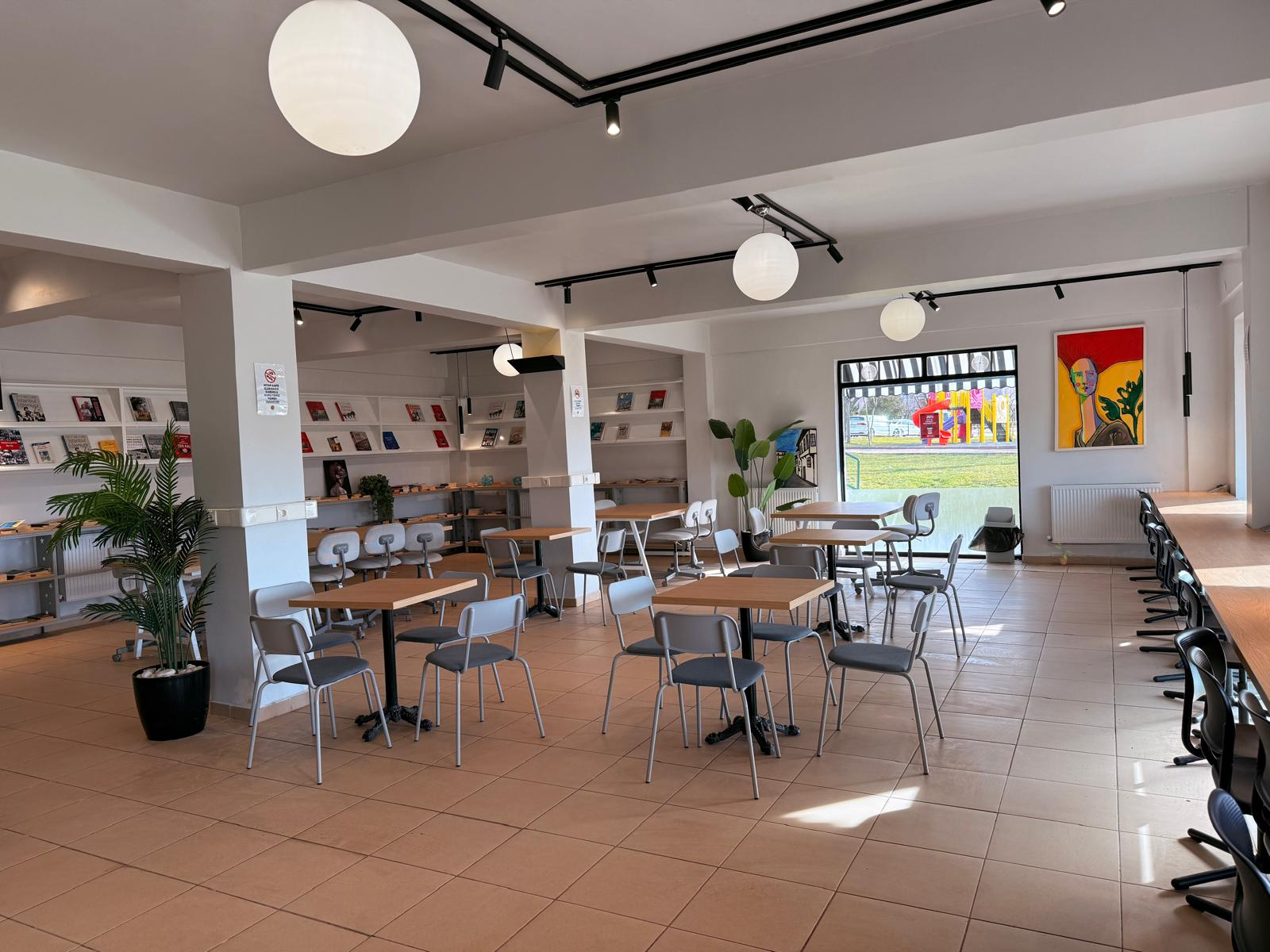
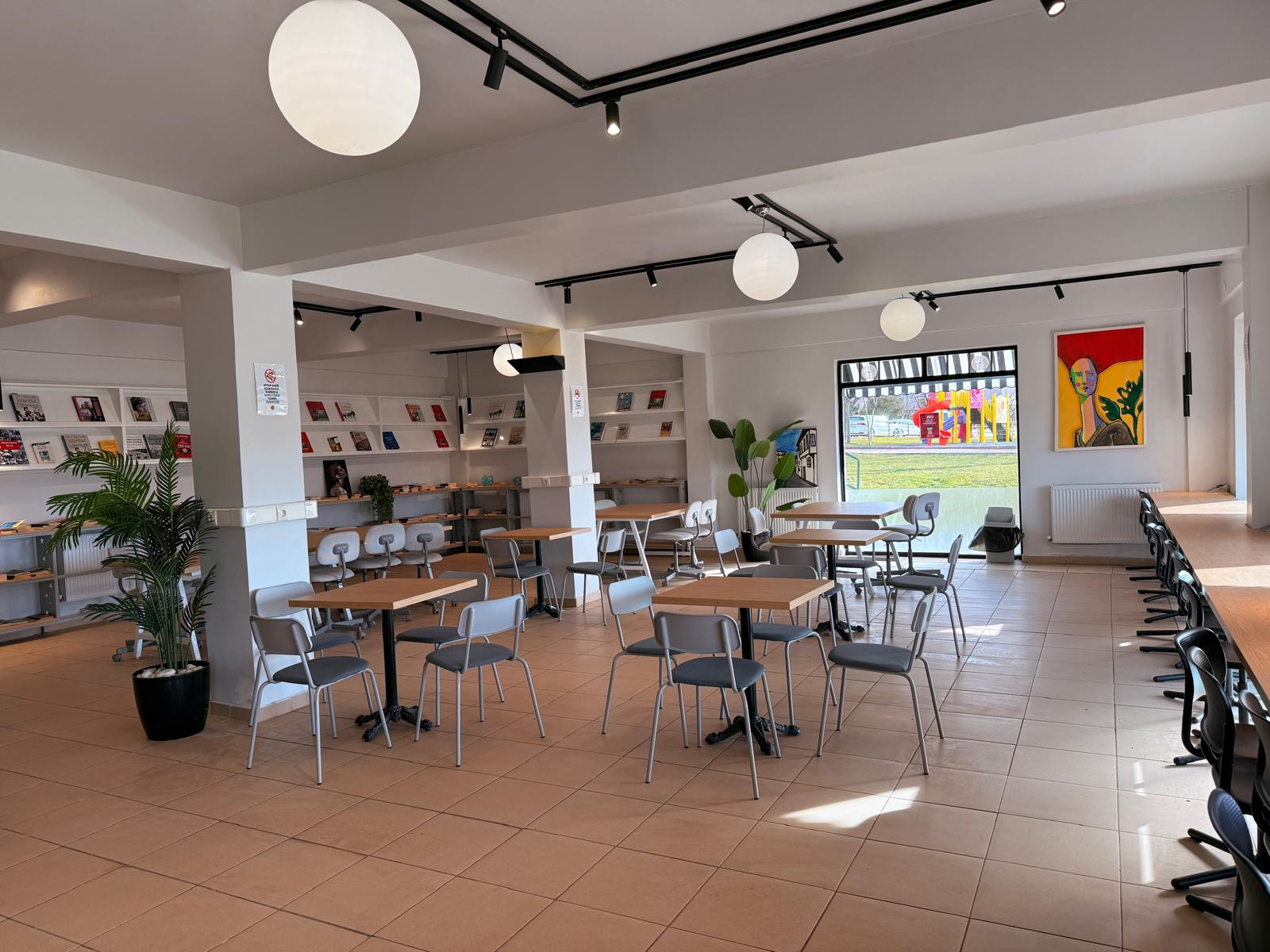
- potted plant (1062, 551)
